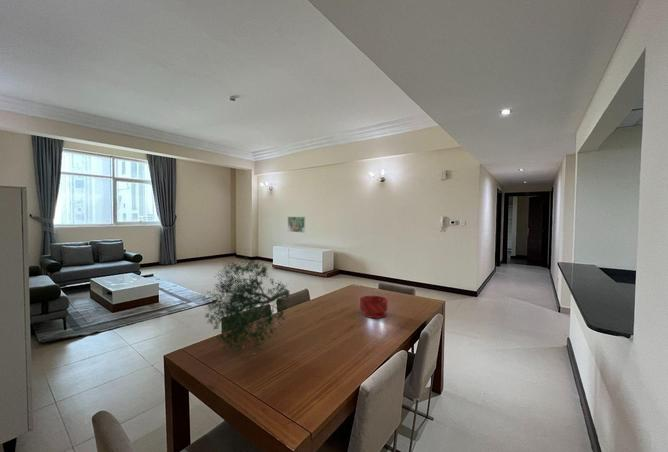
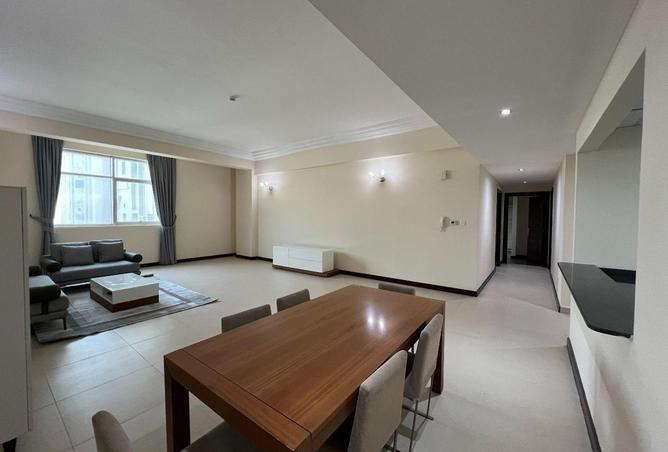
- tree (252, 299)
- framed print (296, 224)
- bowl (373, 306)
